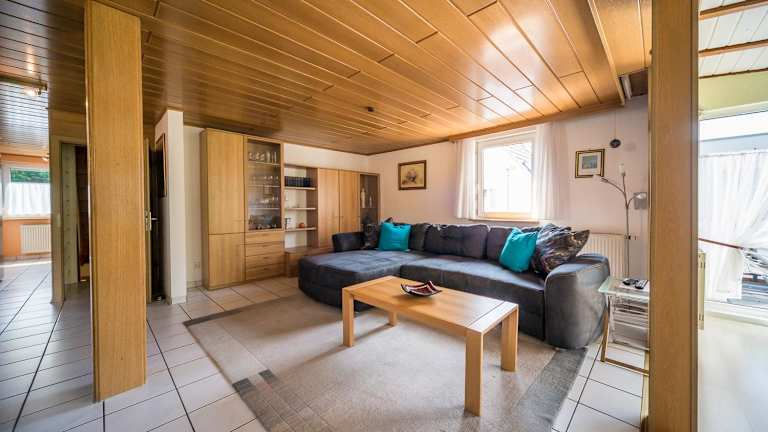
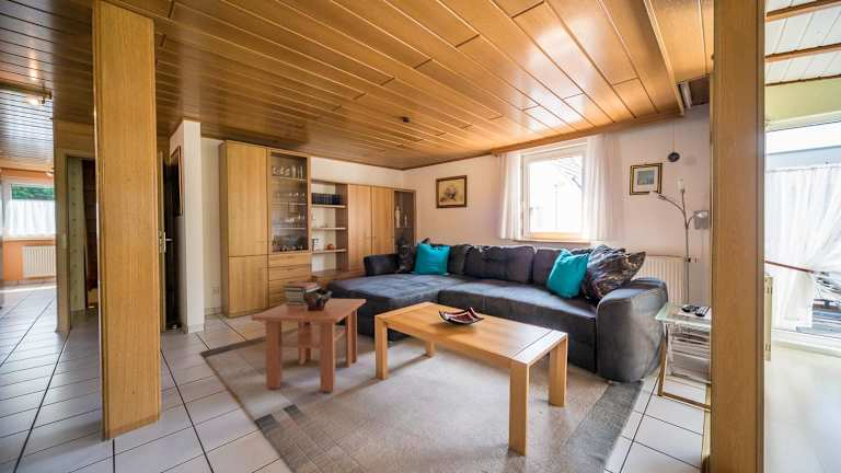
+ coffee table (315, 339)
+ decorative bowl (318, 298)
+ book stack (302, 292)
